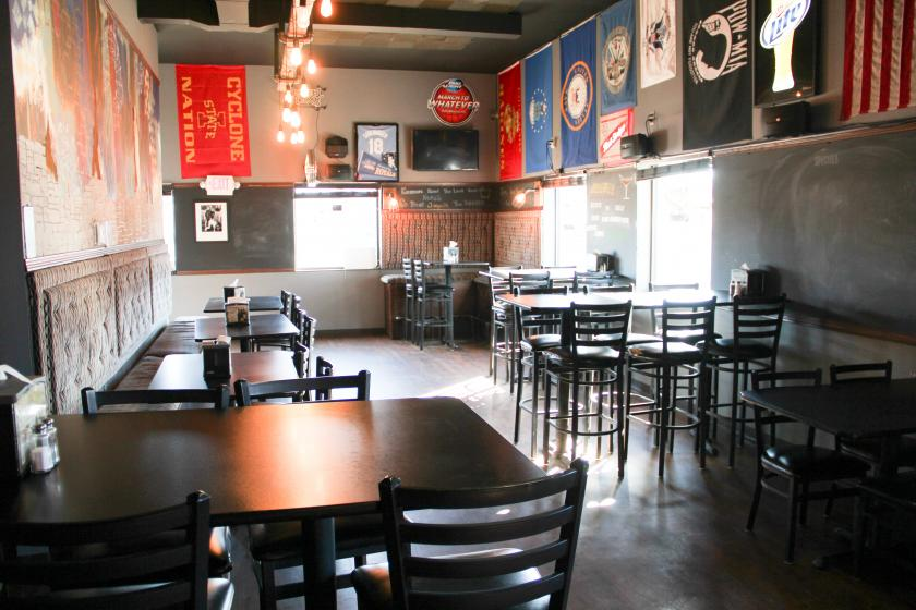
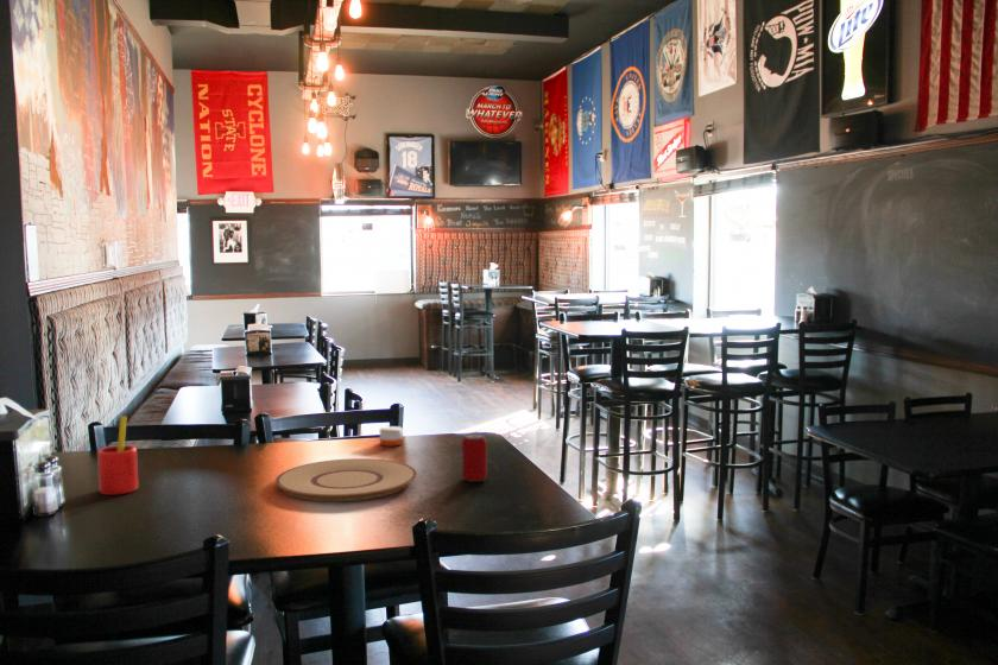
+ straw (118, 454)
+ beverage can (474, 457)
+ candle (391, 428)
+ plate (347, 479)
